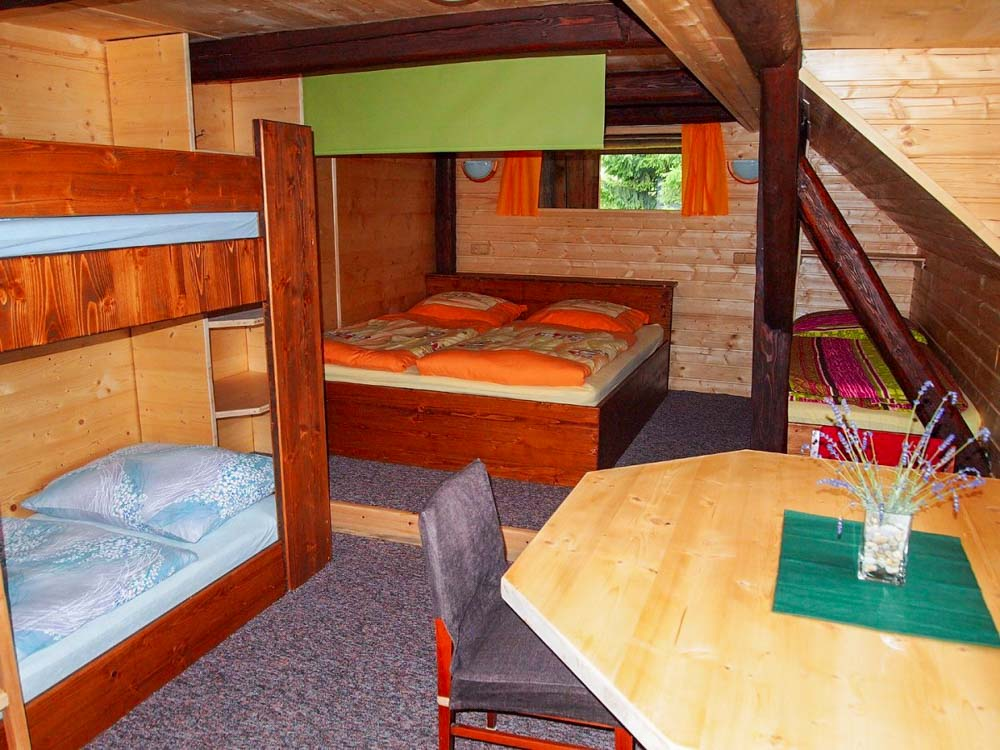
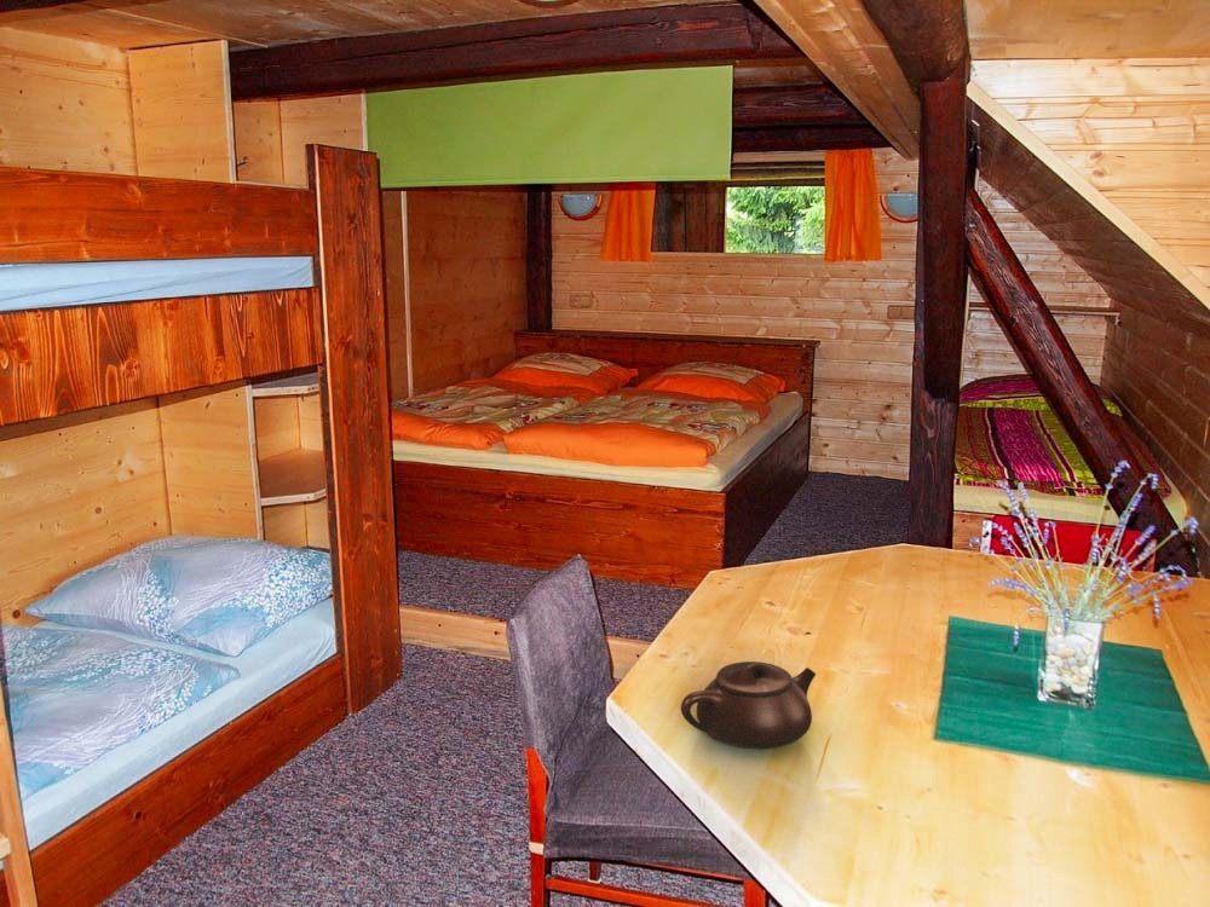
+ teapot (750, 697)
